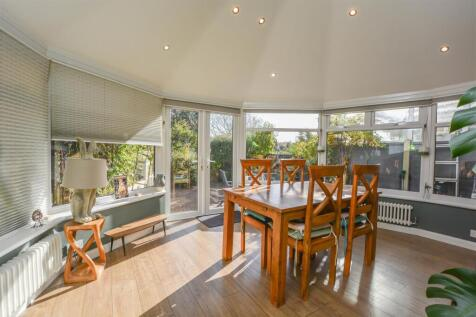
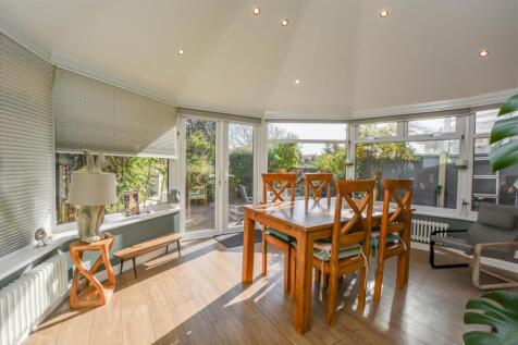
+ armchair (476, 241)
